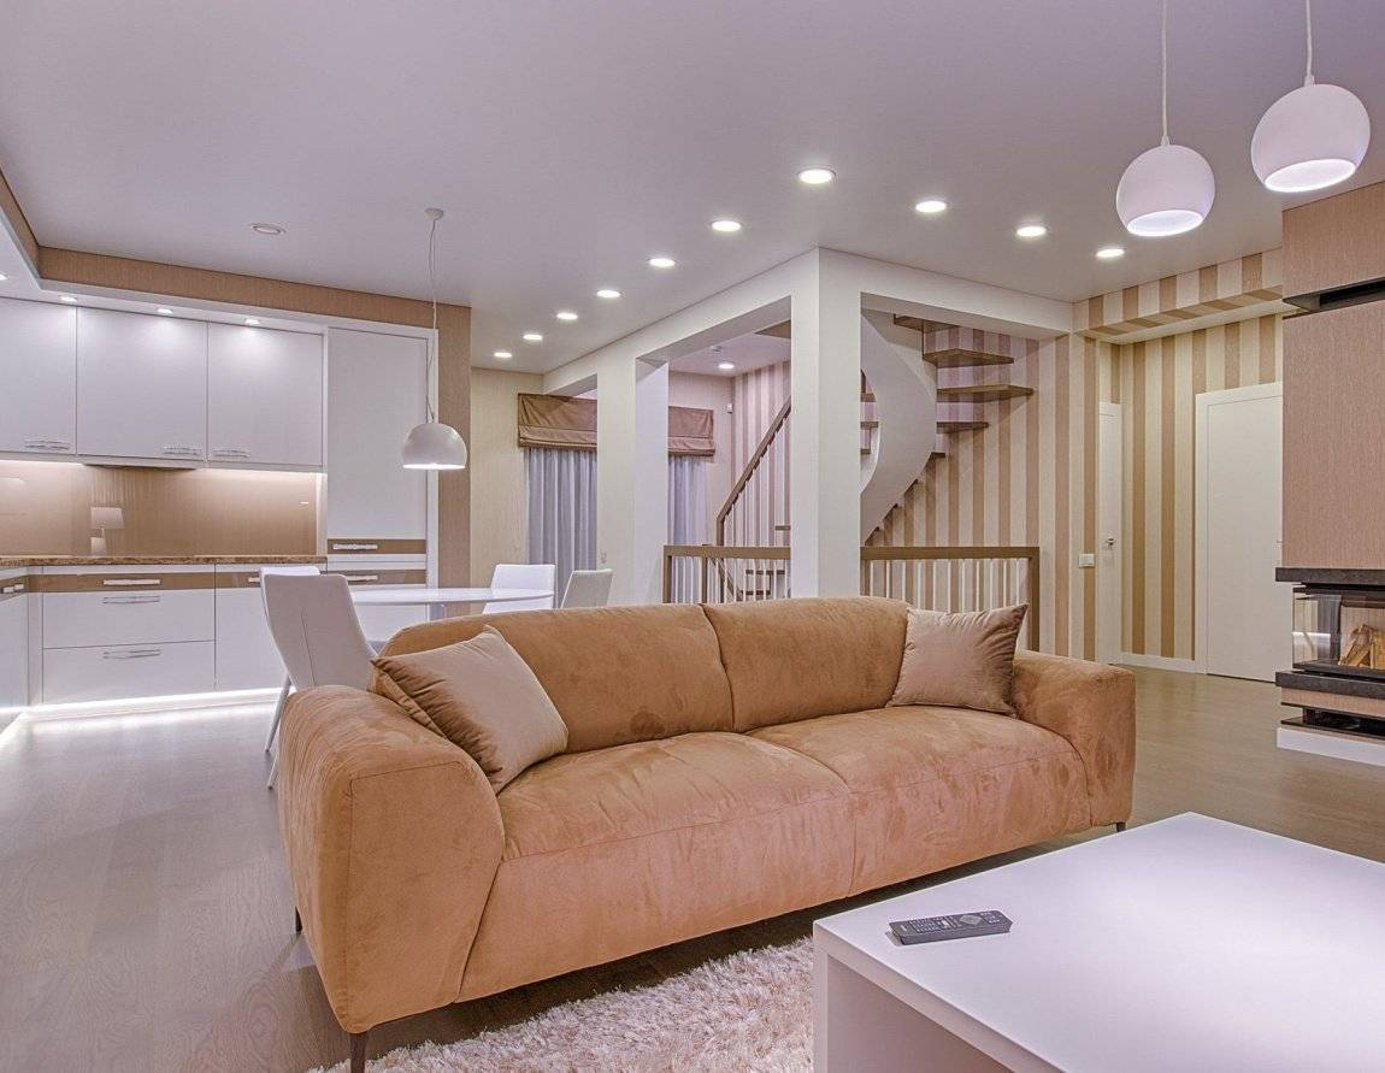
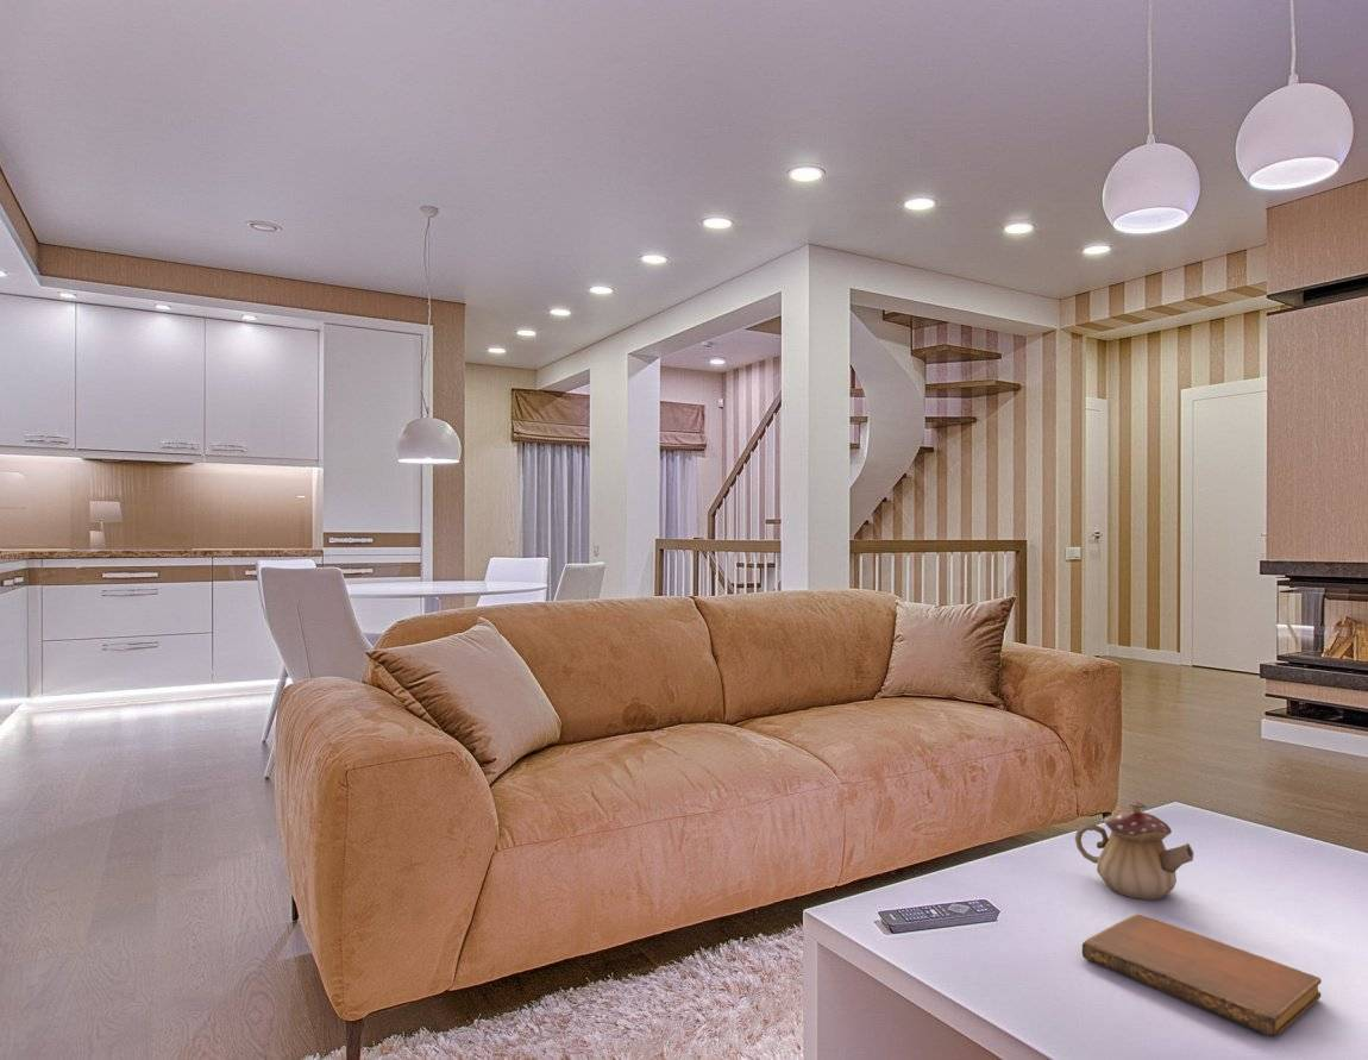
+ notebook (1197, 967)
+ teapot (1130, 842)
